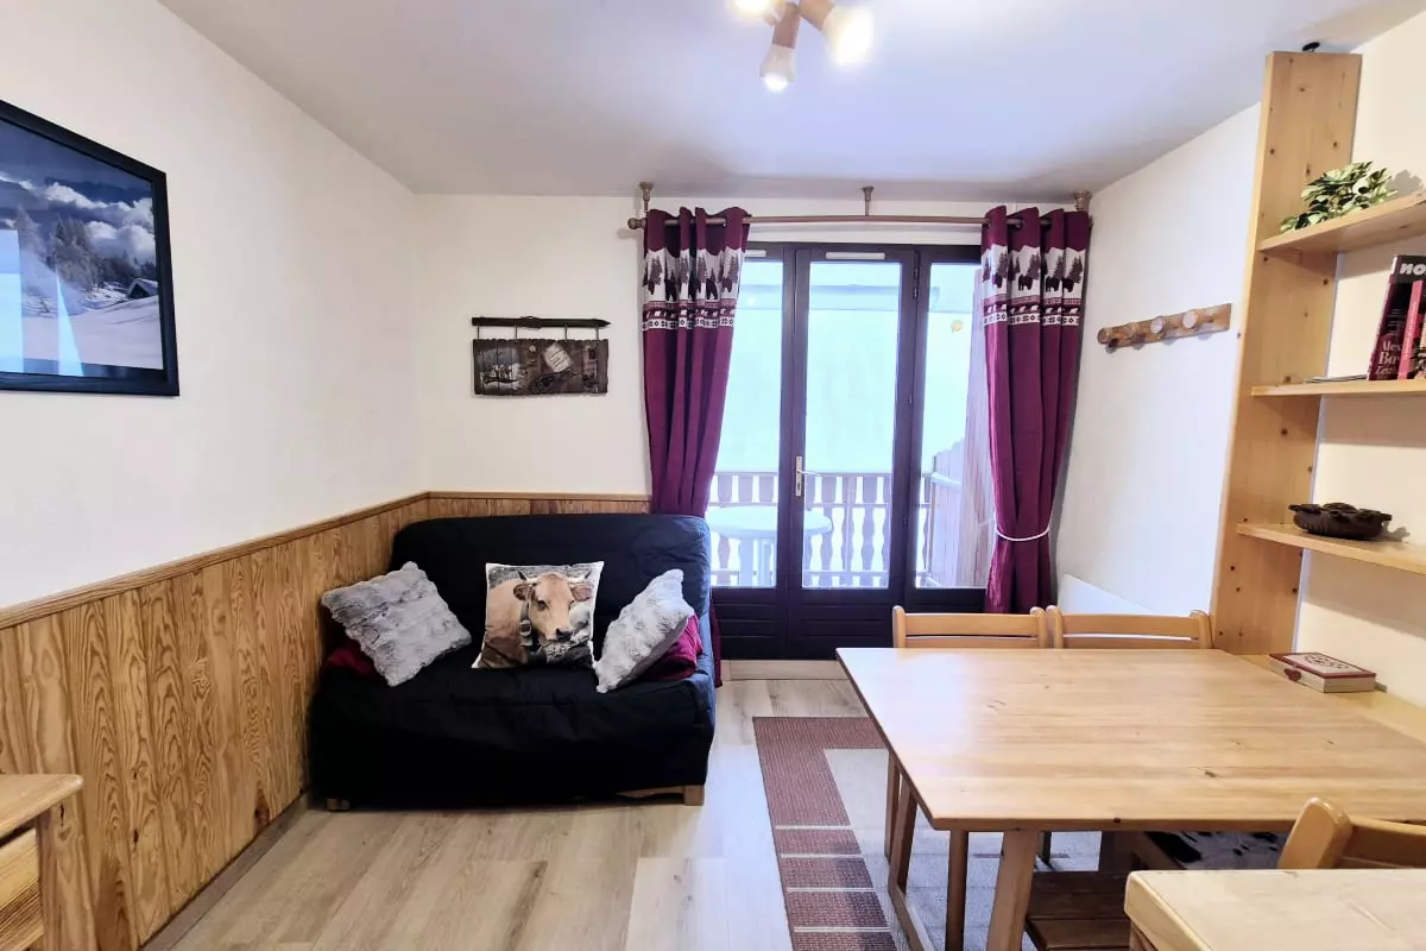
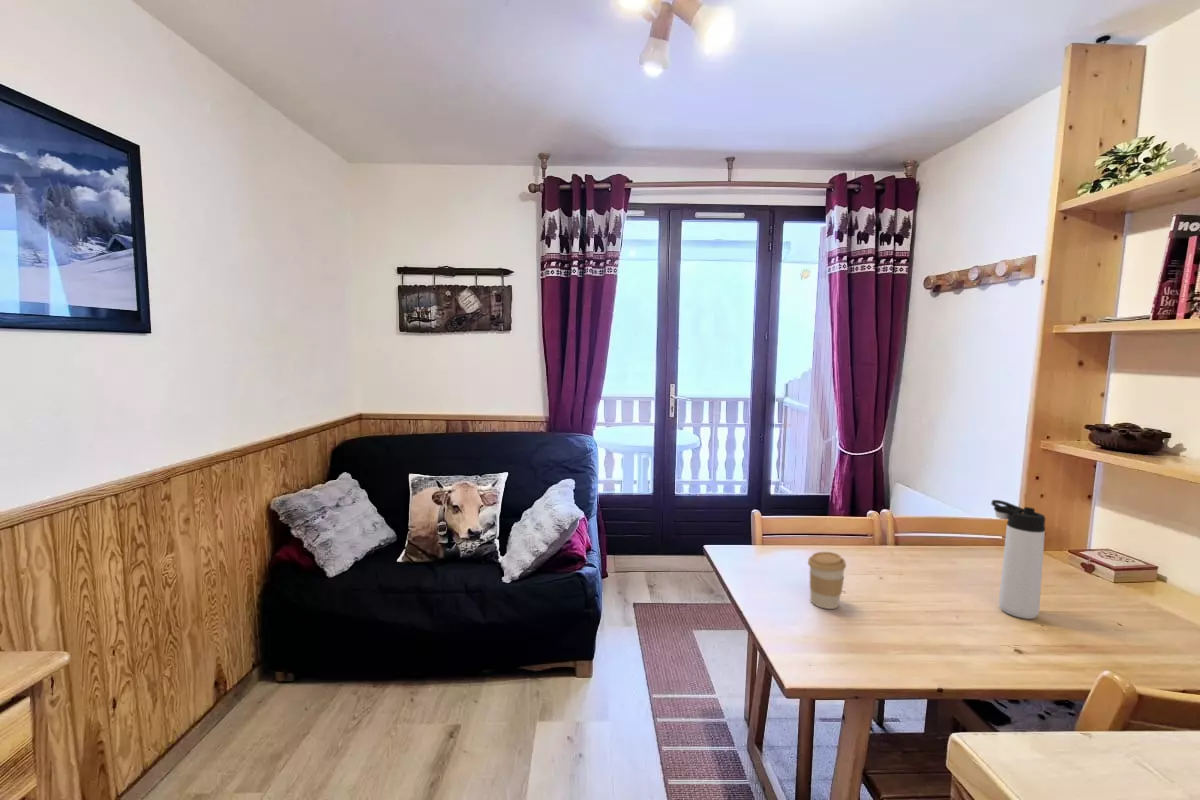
+ thermos bottle (1014, 557)
+ coffee cup (825, 579)
